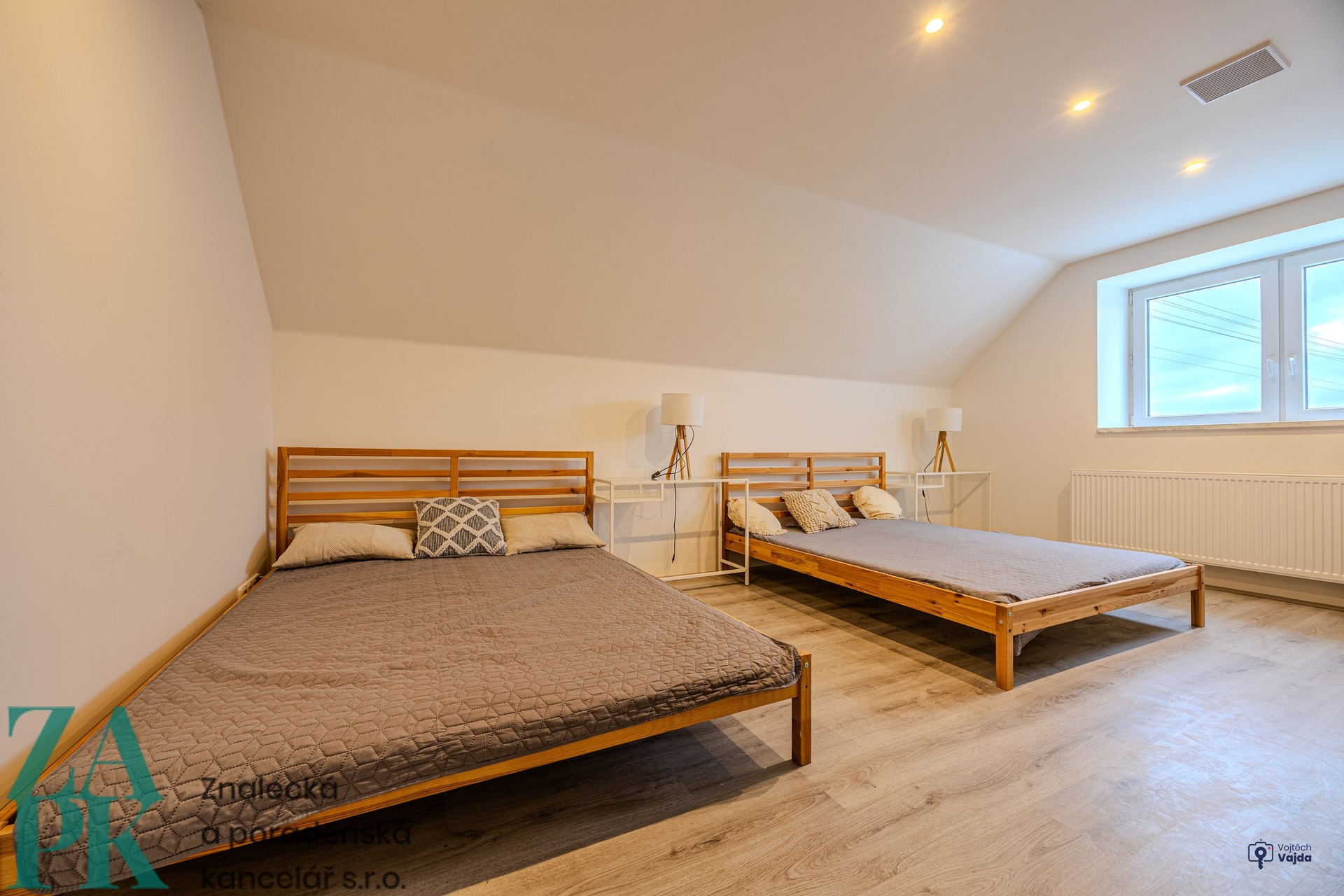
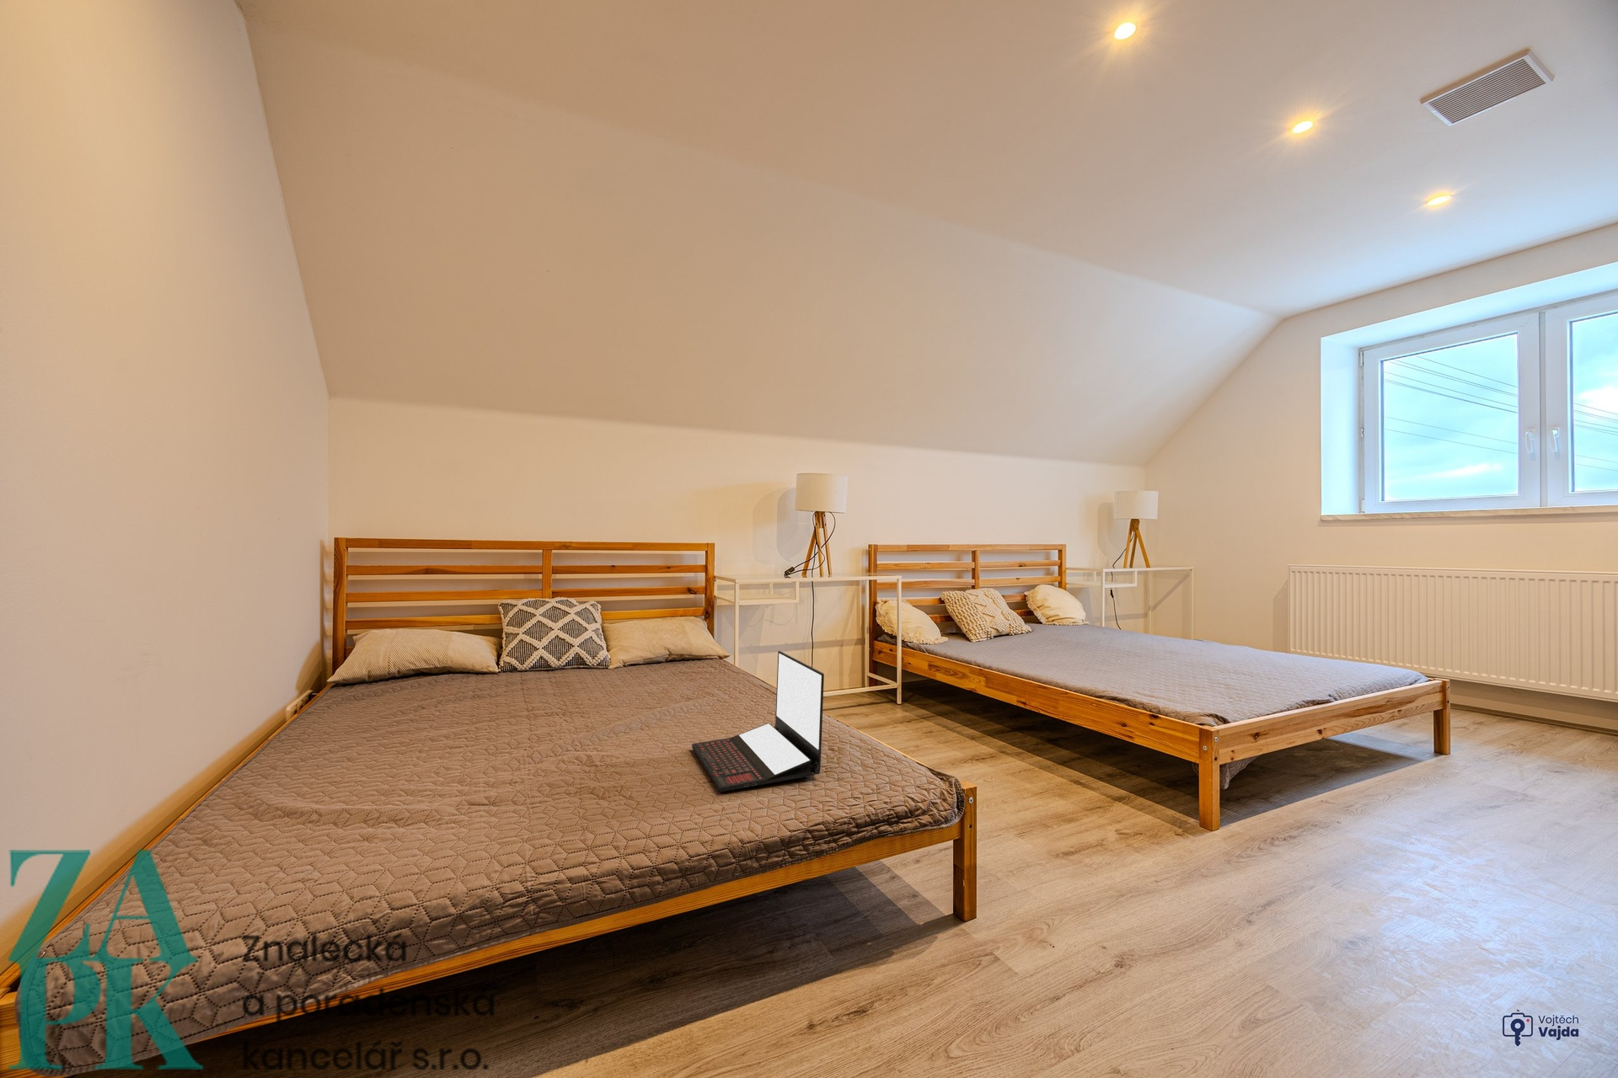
+ laptop (757, 727)
